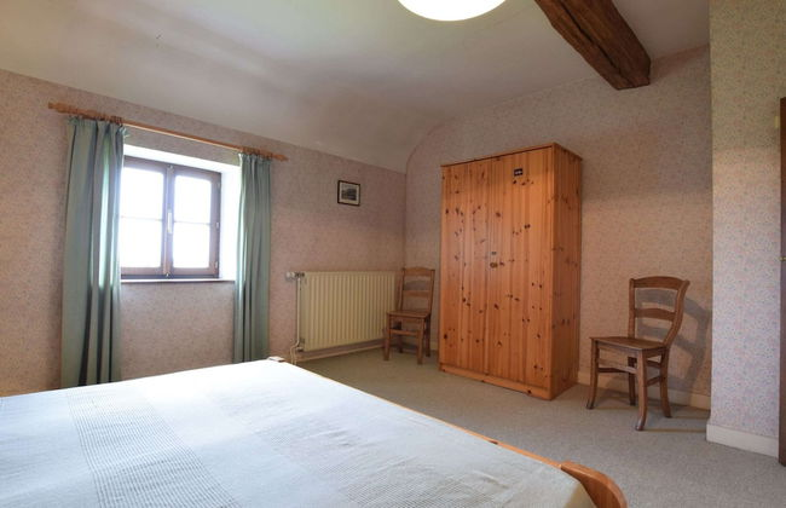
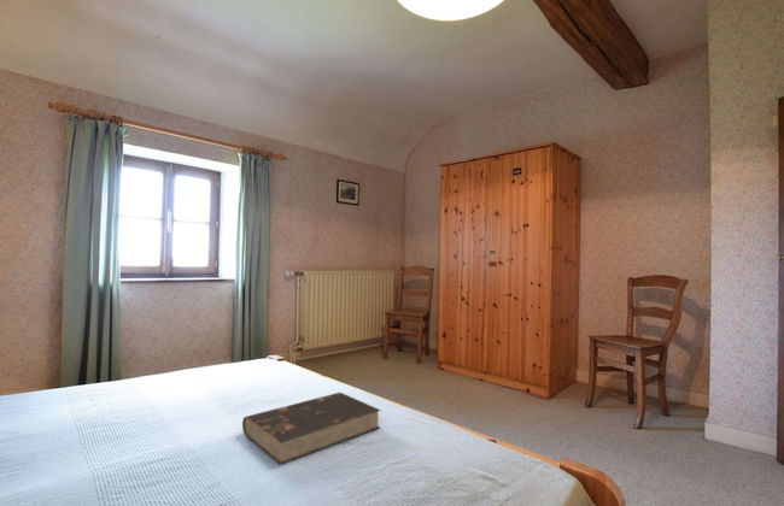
+ book (312, 420)
